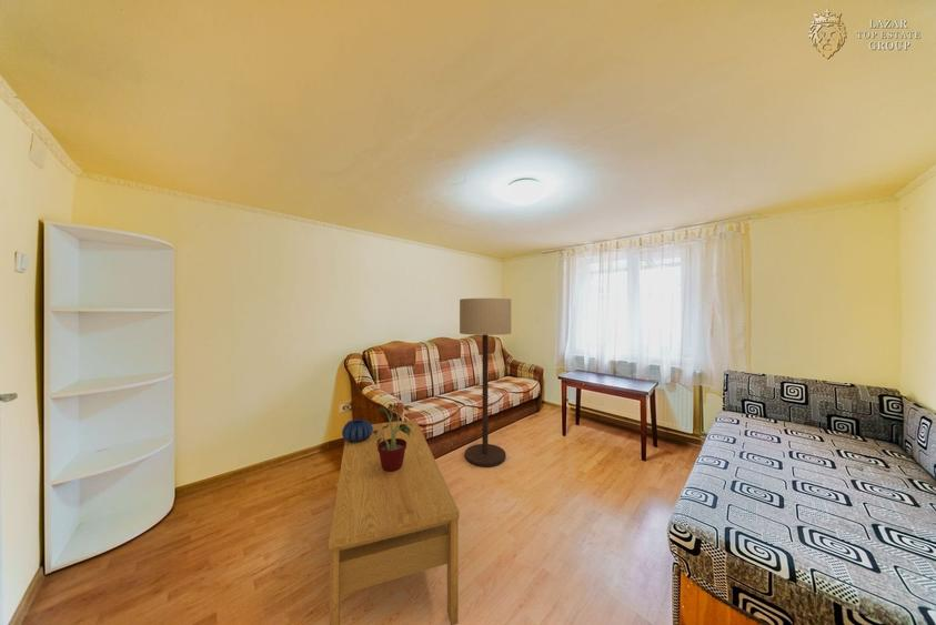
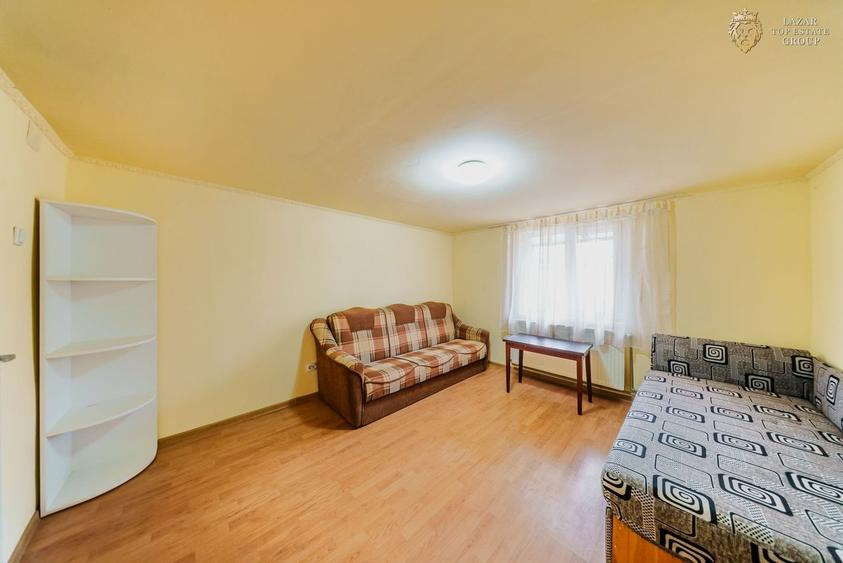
- potted plant (391, 431)
- floor lamp (485, 377)
- coffee table (388, 498)
- decorative bowl (356, 430)
